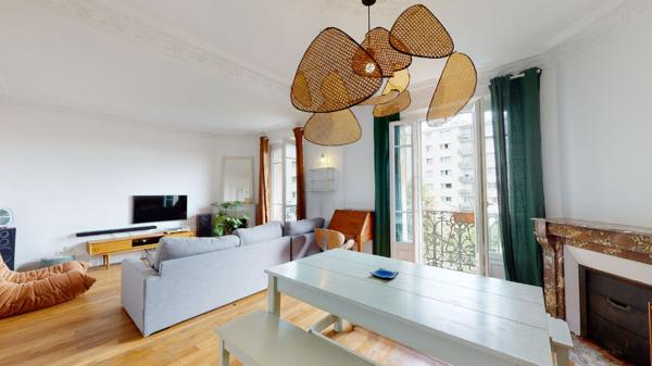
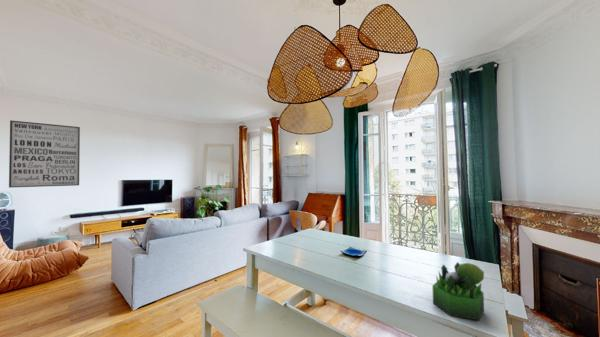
+ wall art (47, 155)
+ plant (457, 284)
